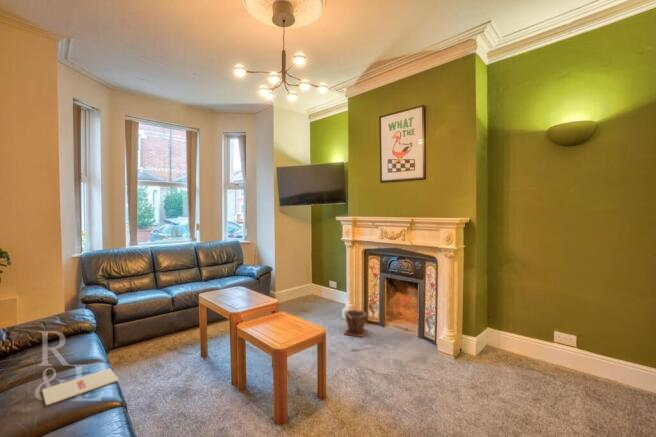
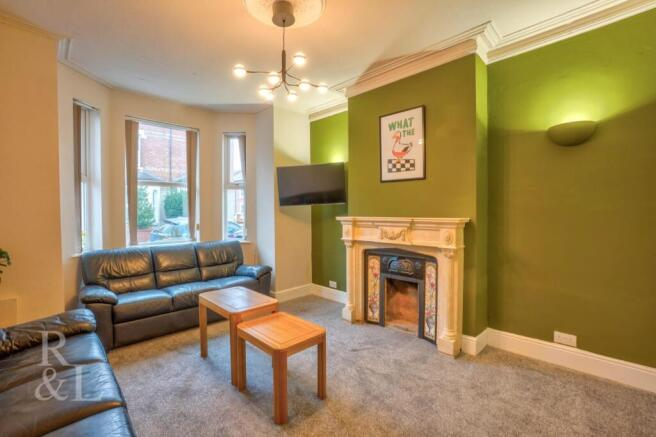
- plant pot (355, 322)
- magazine (81, 384)
